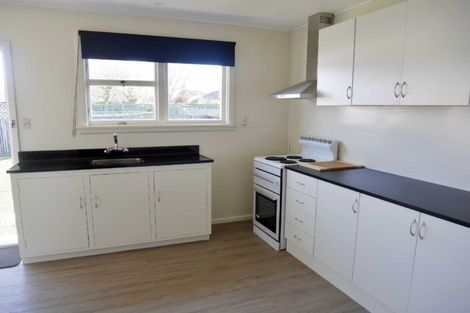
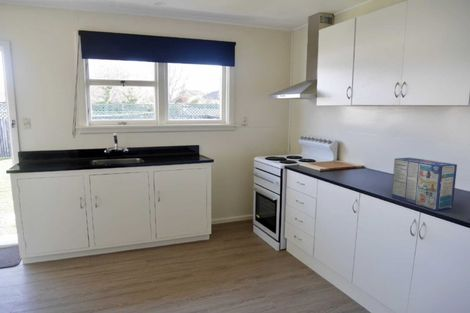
+ toaster pastry box (422, 182)
